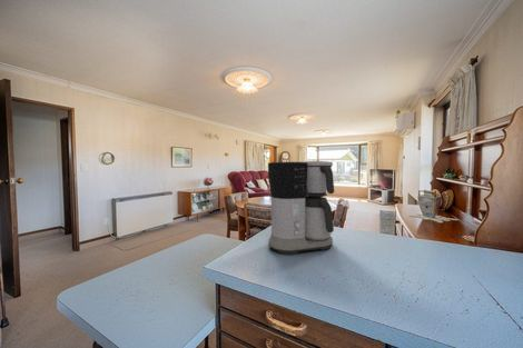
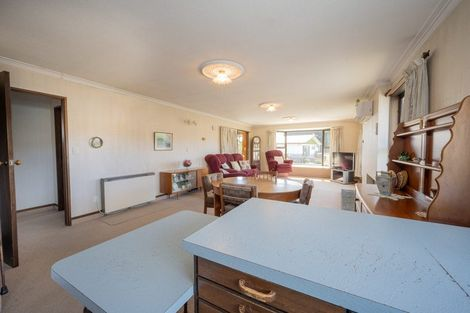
- coffee maker (303, 203)
